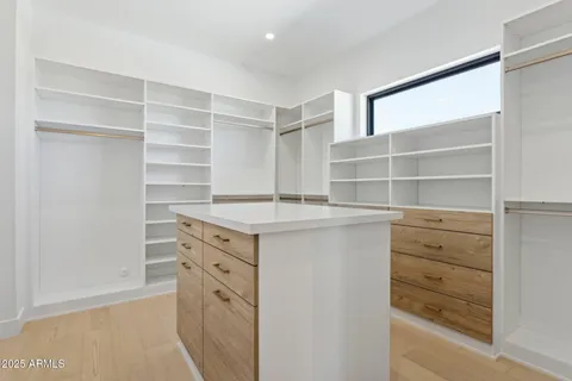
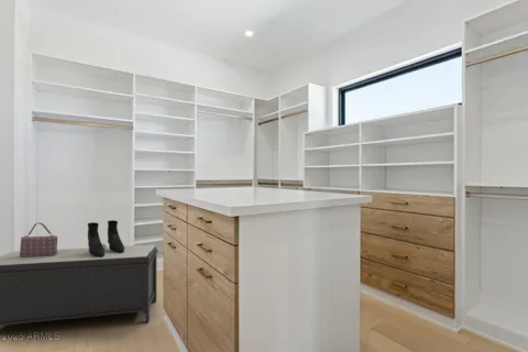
+ handbag (38, 239)
+ bench (76, 286)
+ boots (108, 235)
